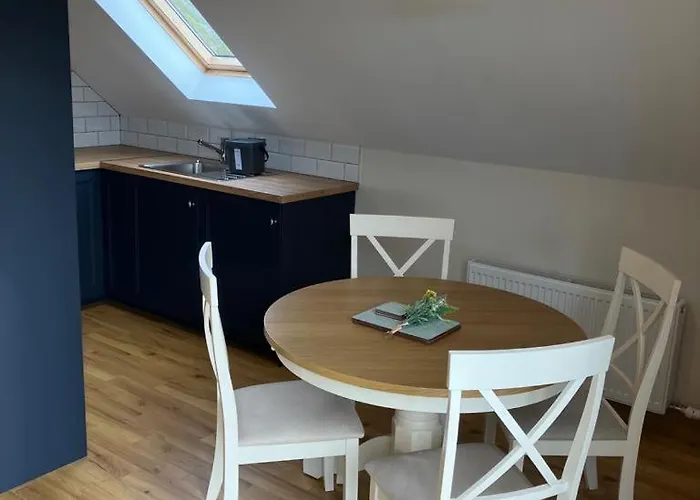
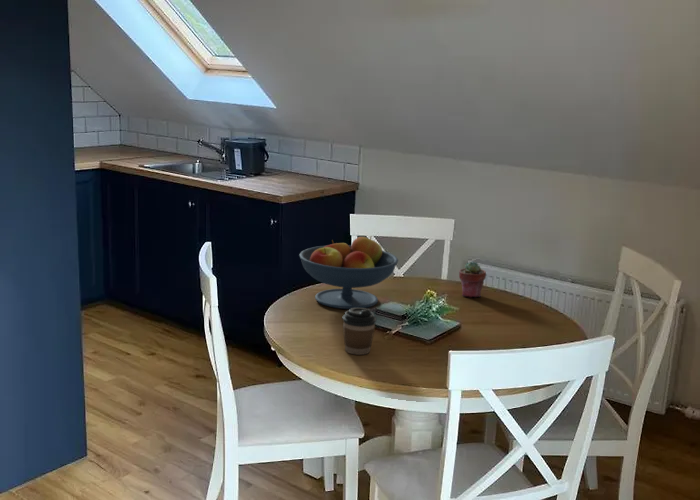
+ potted succulent (472, 278)
+ fruit bowl (348, 270)
+ coffee cup (358, 329)
